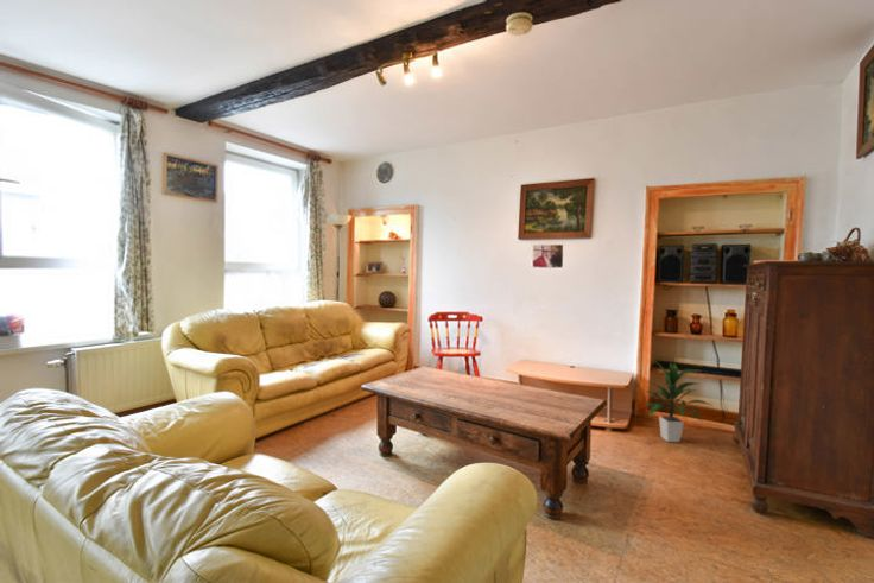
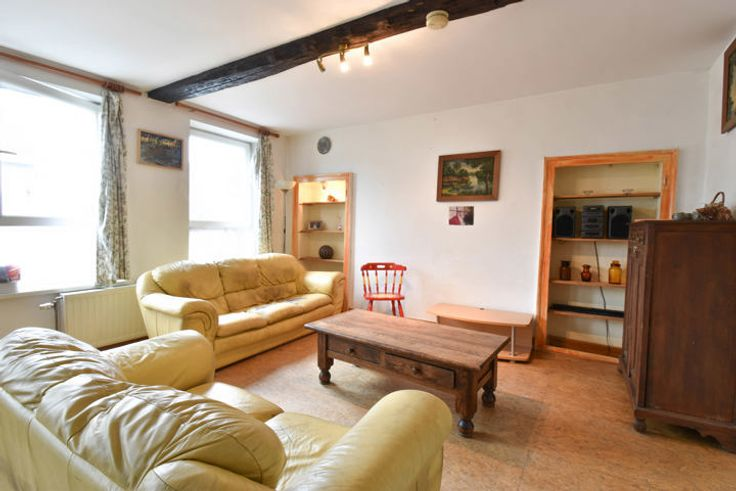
- indoor plant (672, 399)
